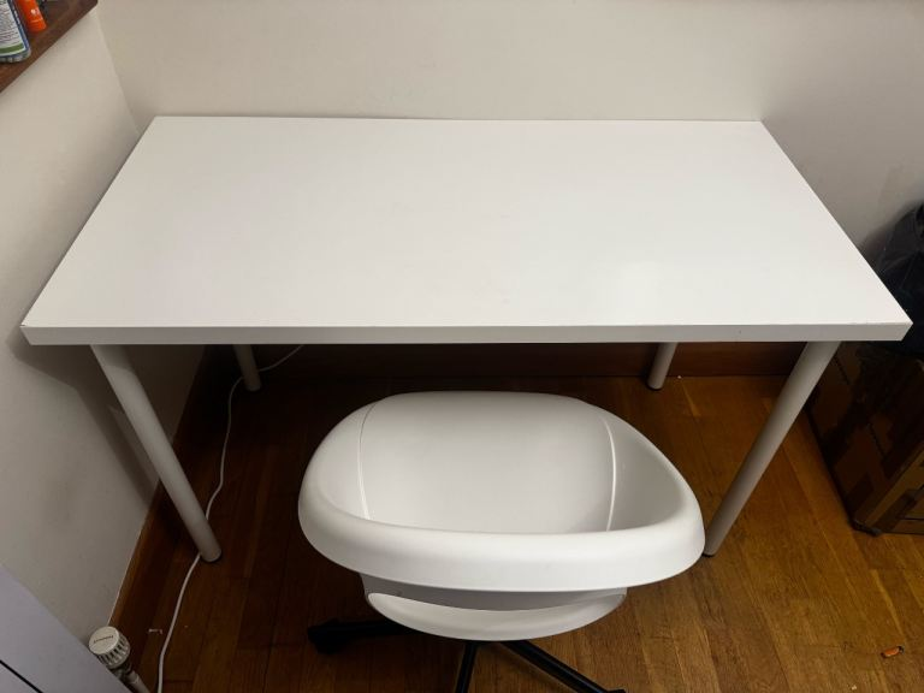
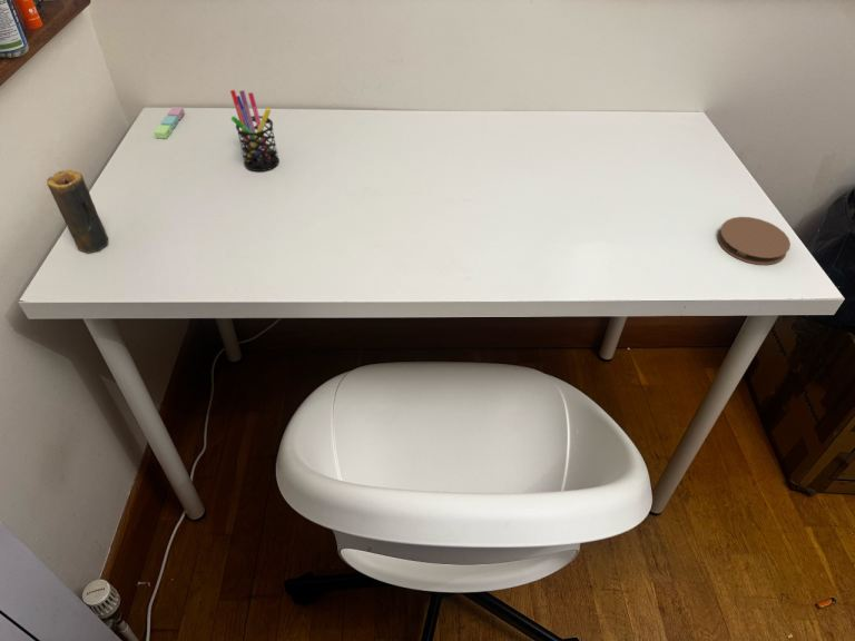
+ candle (79, 211)
+ coaster (753, 239)
+ sticky notes (169, 122)
+ pen holder (250, 130)
